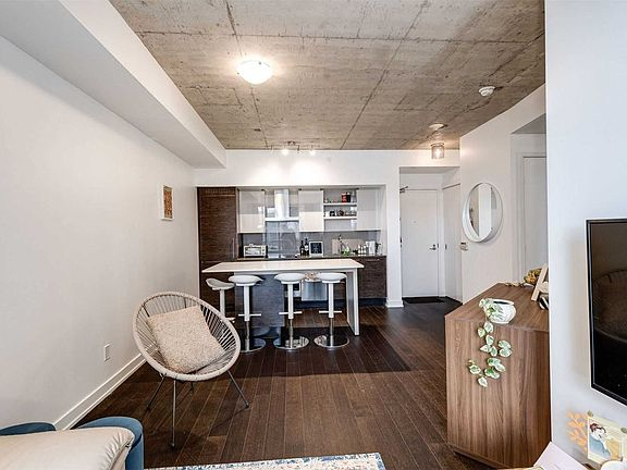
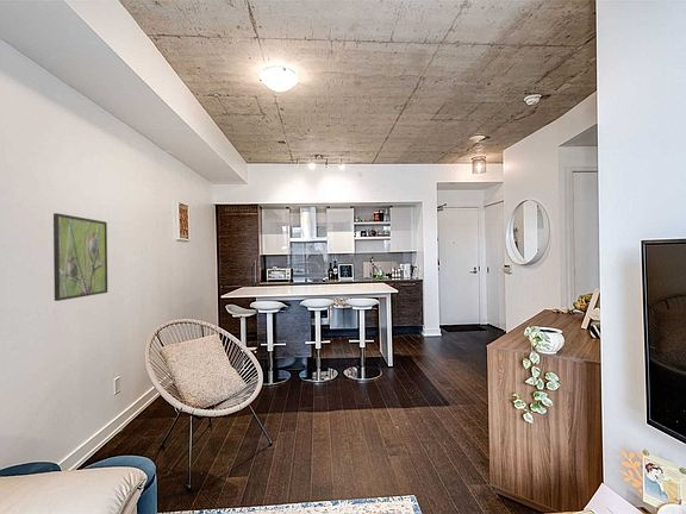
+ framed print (83, 257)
